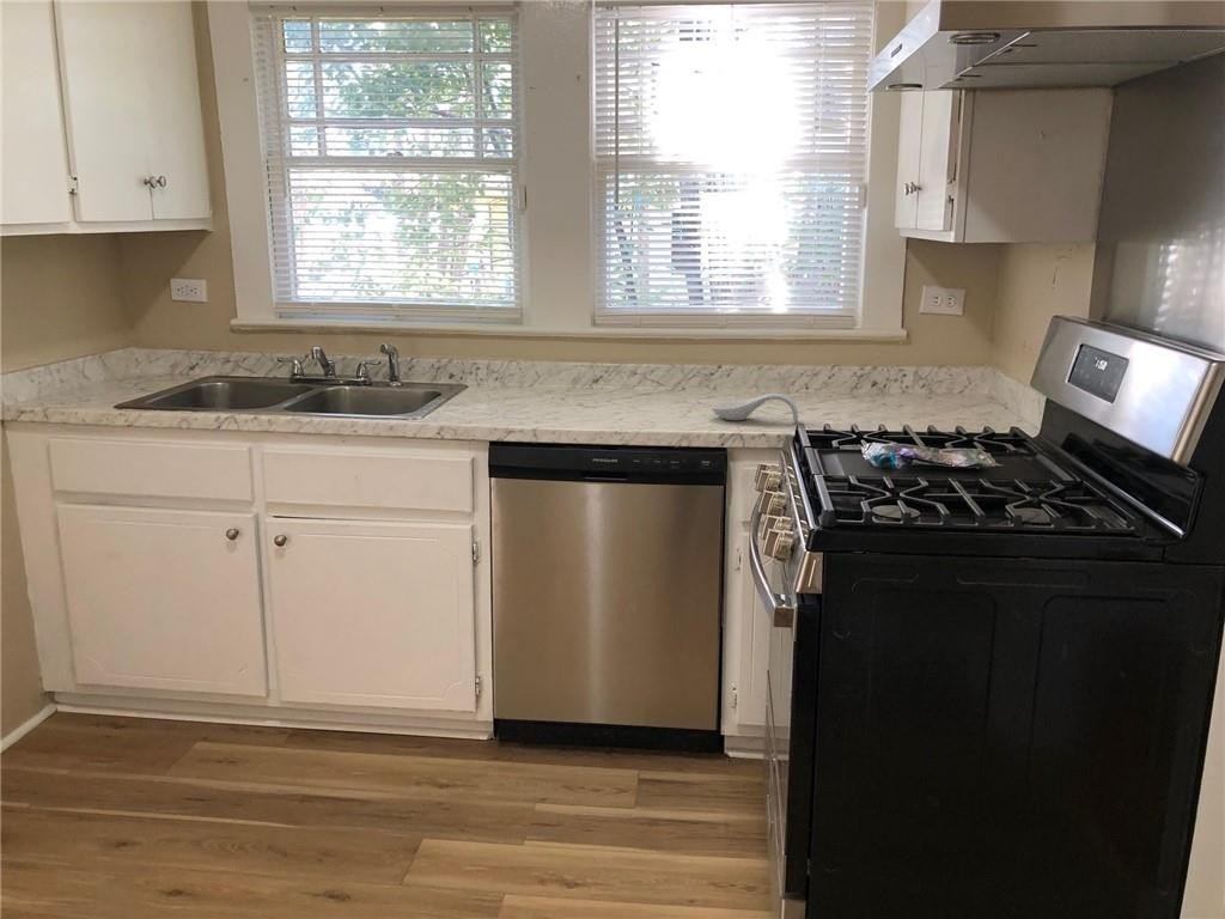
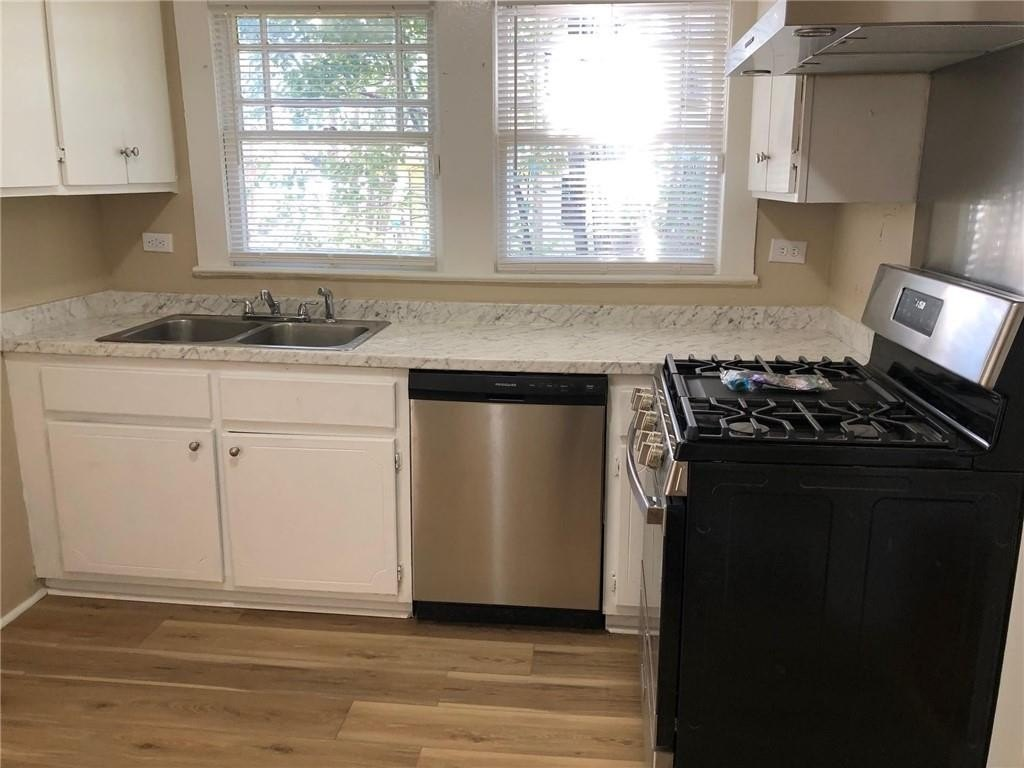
- spoon rest (754, 406)
